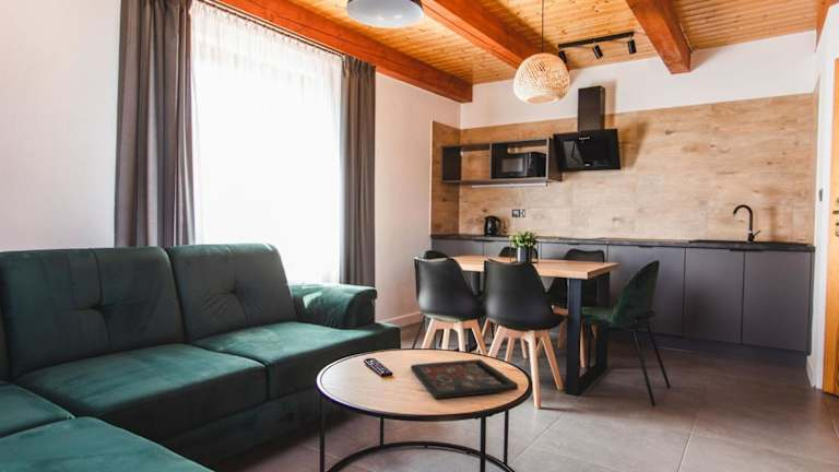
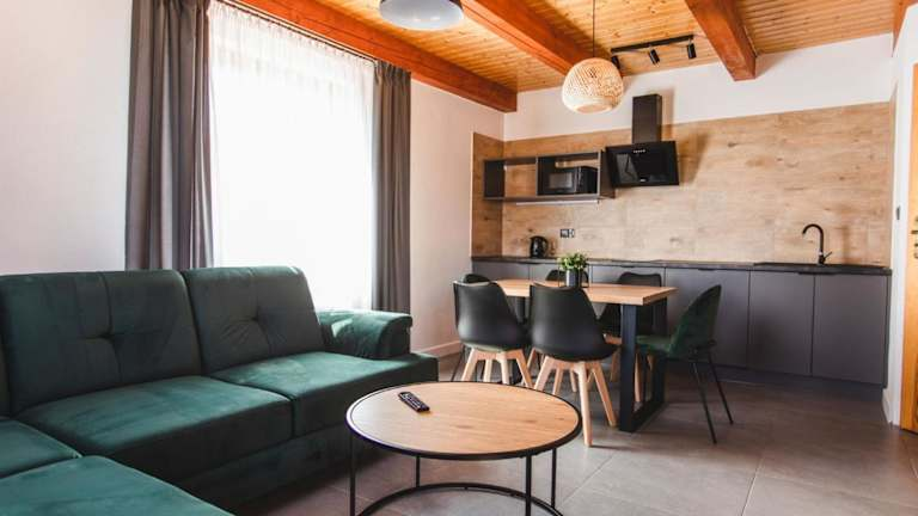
- decorative tray (460, 376)
